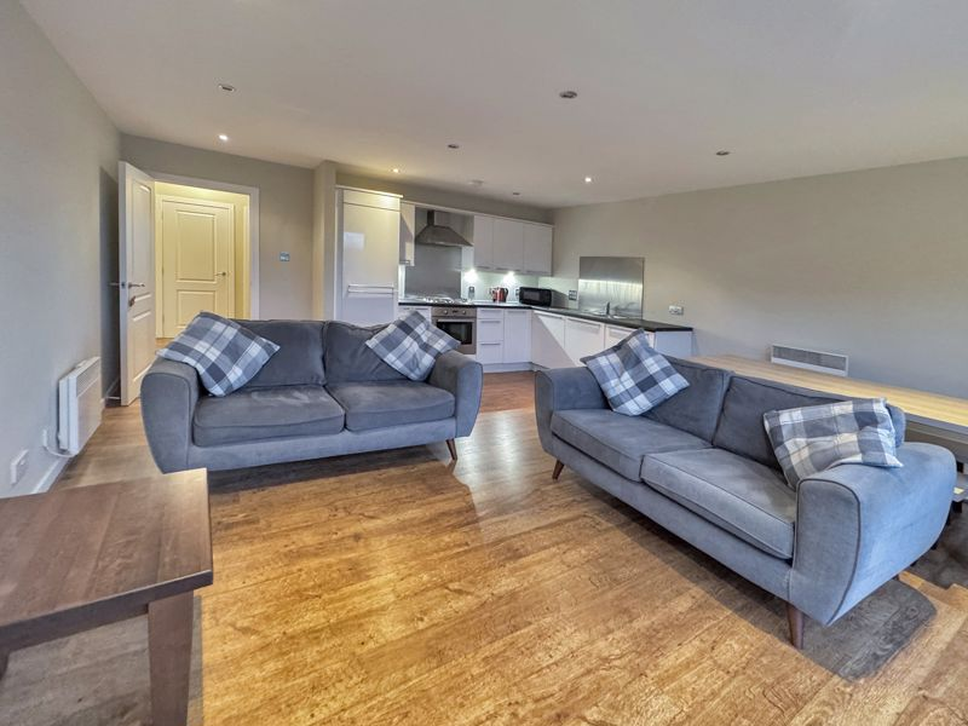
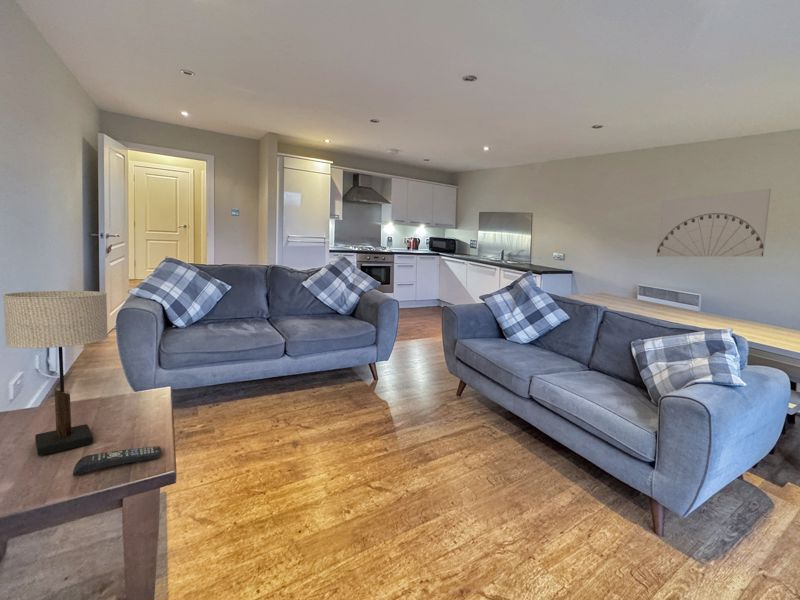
+ remote control (119, 458)
+ table lamp (61, 369)
+ wall art (708, 226)
